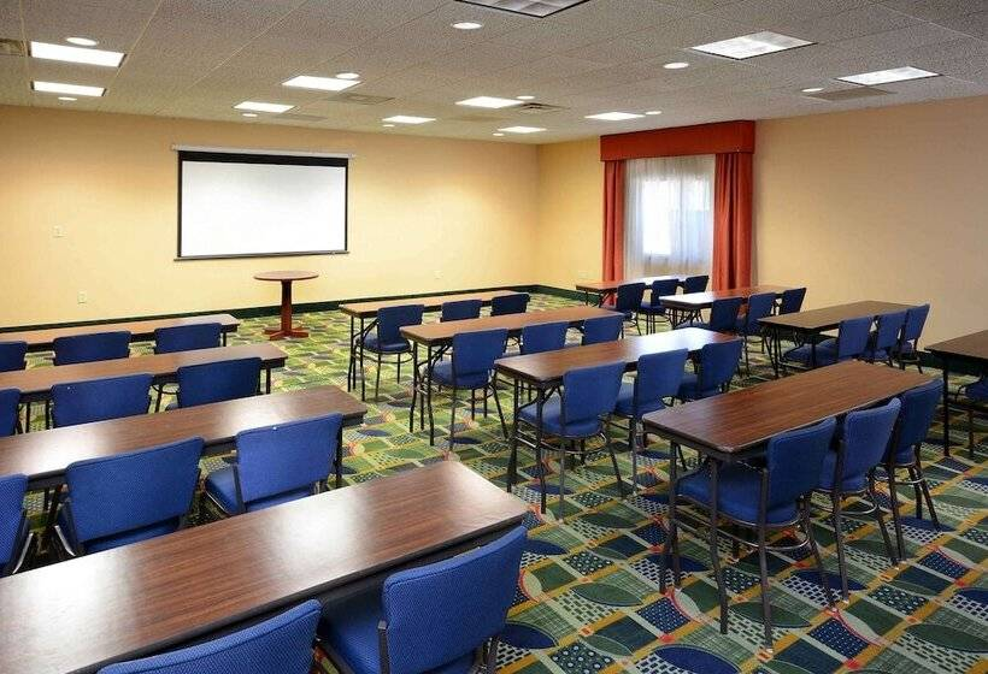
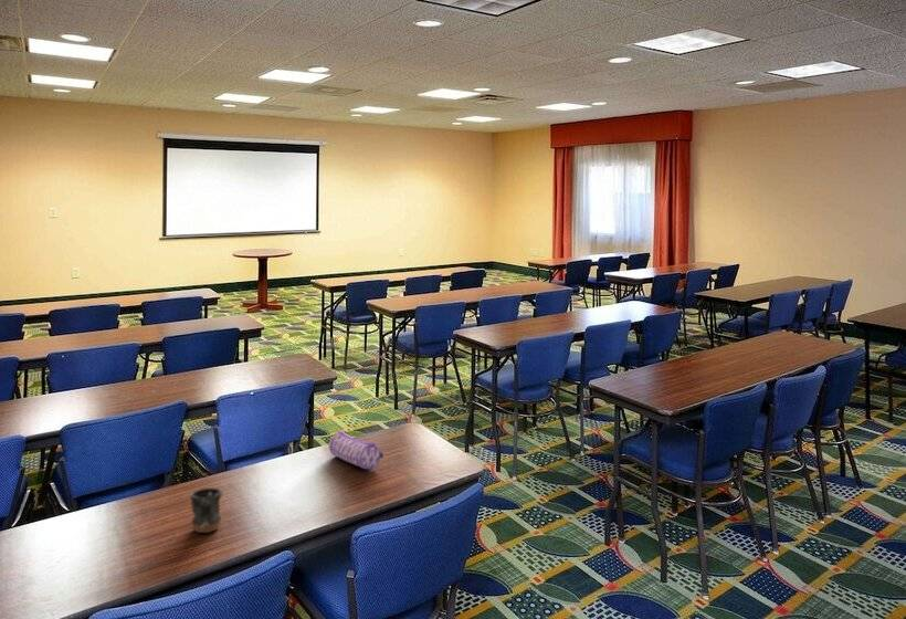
+ mug (204, 511)
+ pencil case (354, 449)
